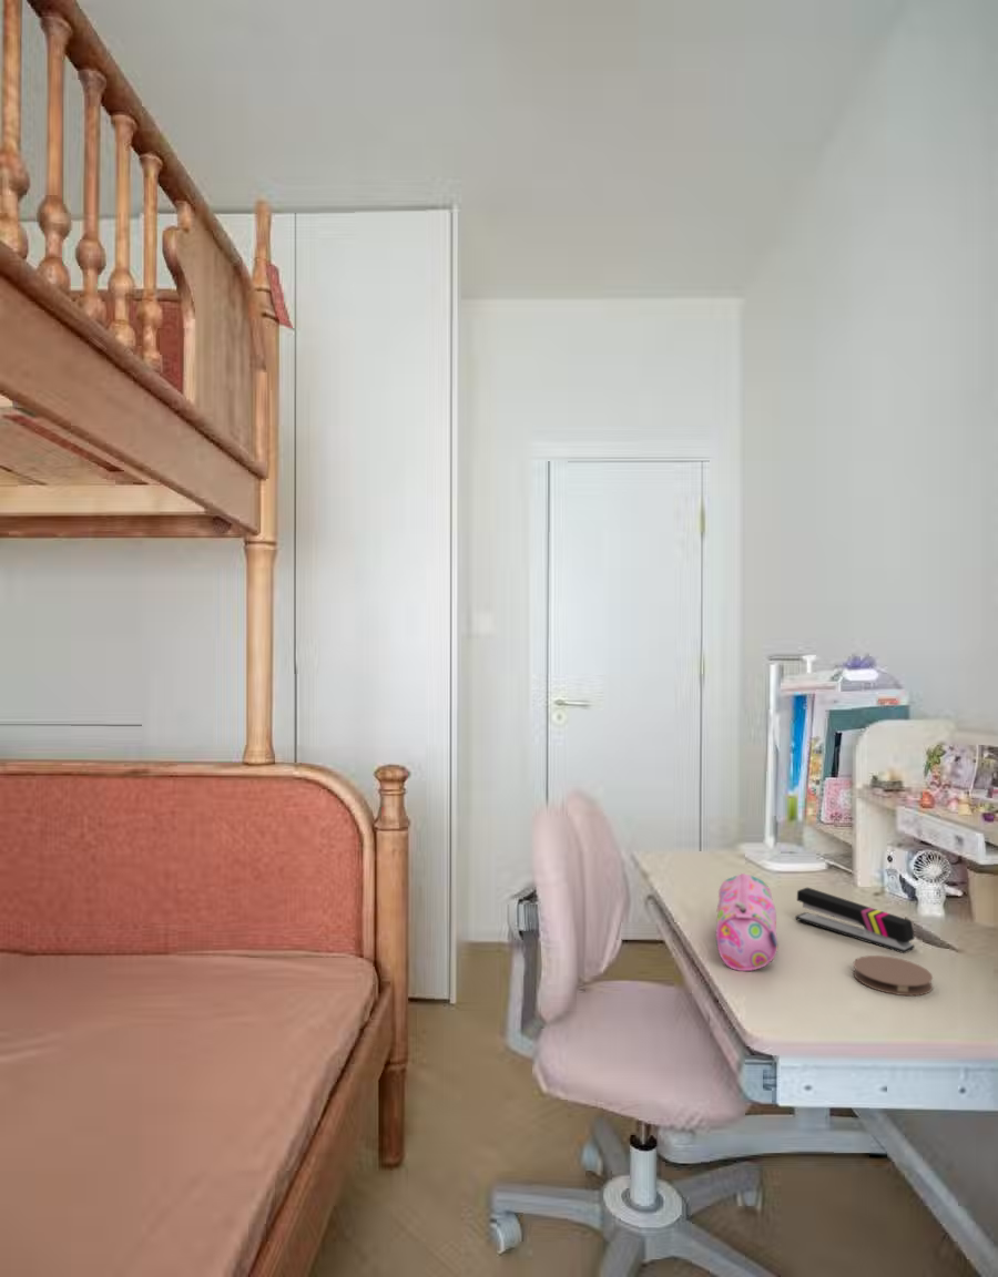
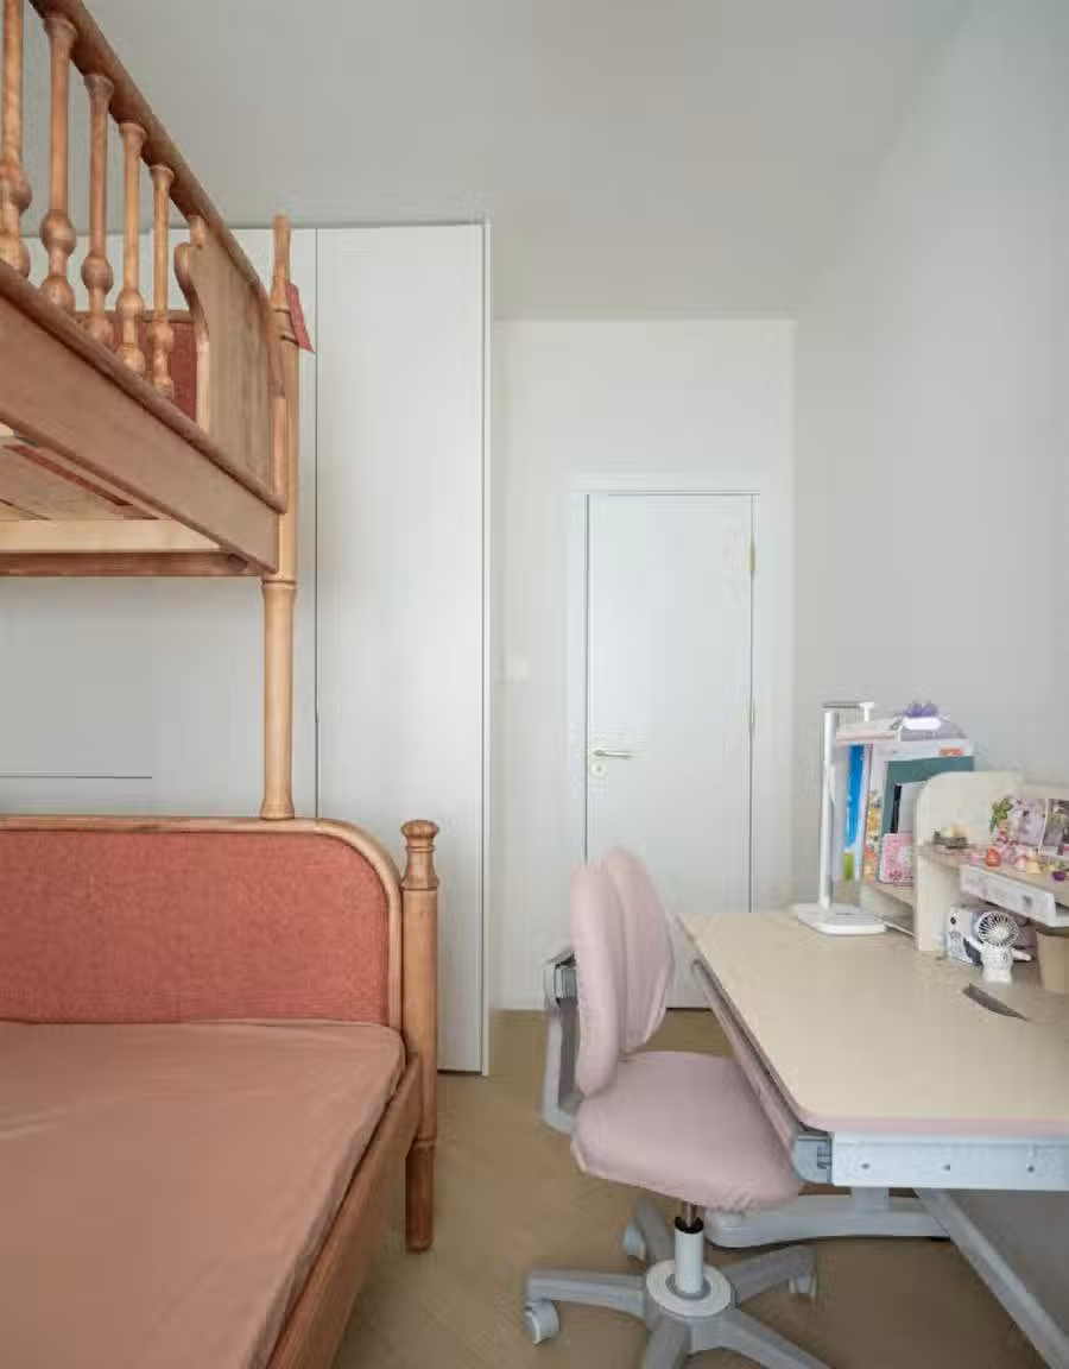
- stapler (852, 918)
- pencil case (745, 918)
- coaster (892, 974)
